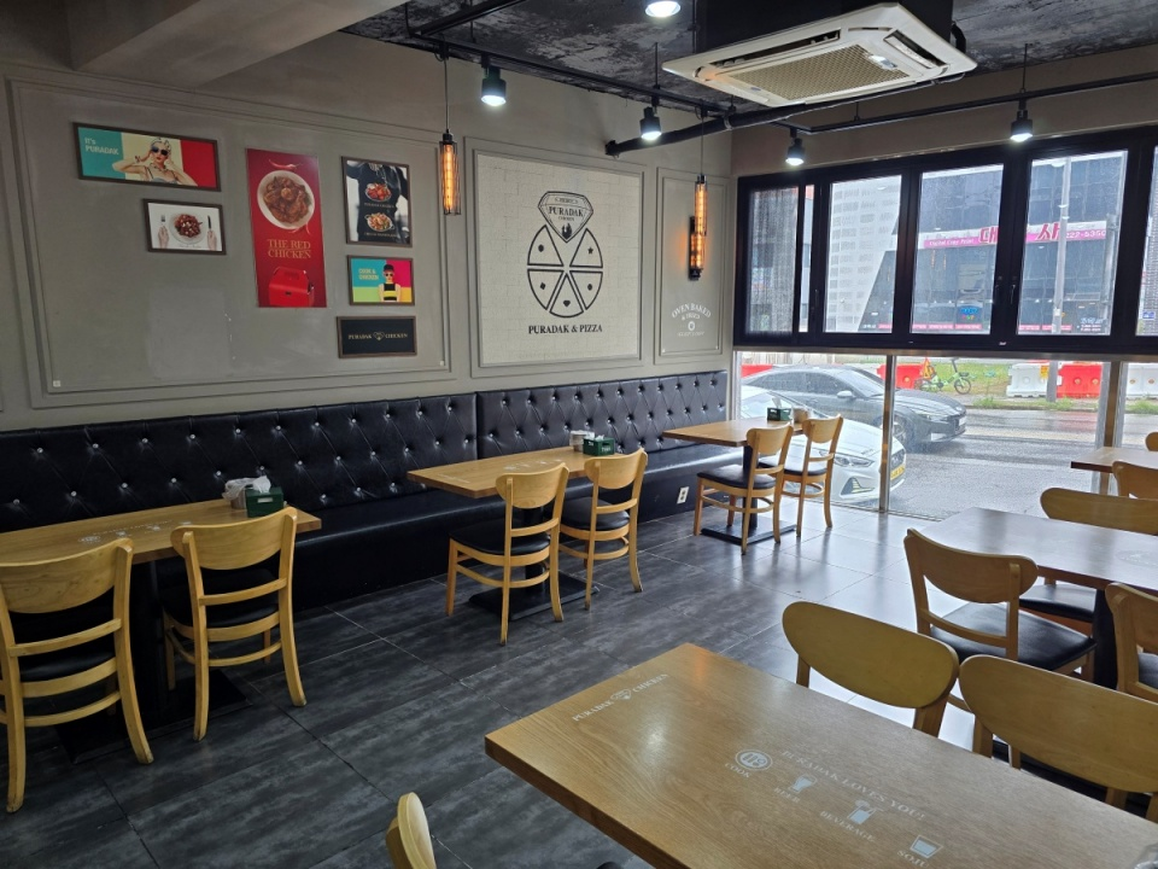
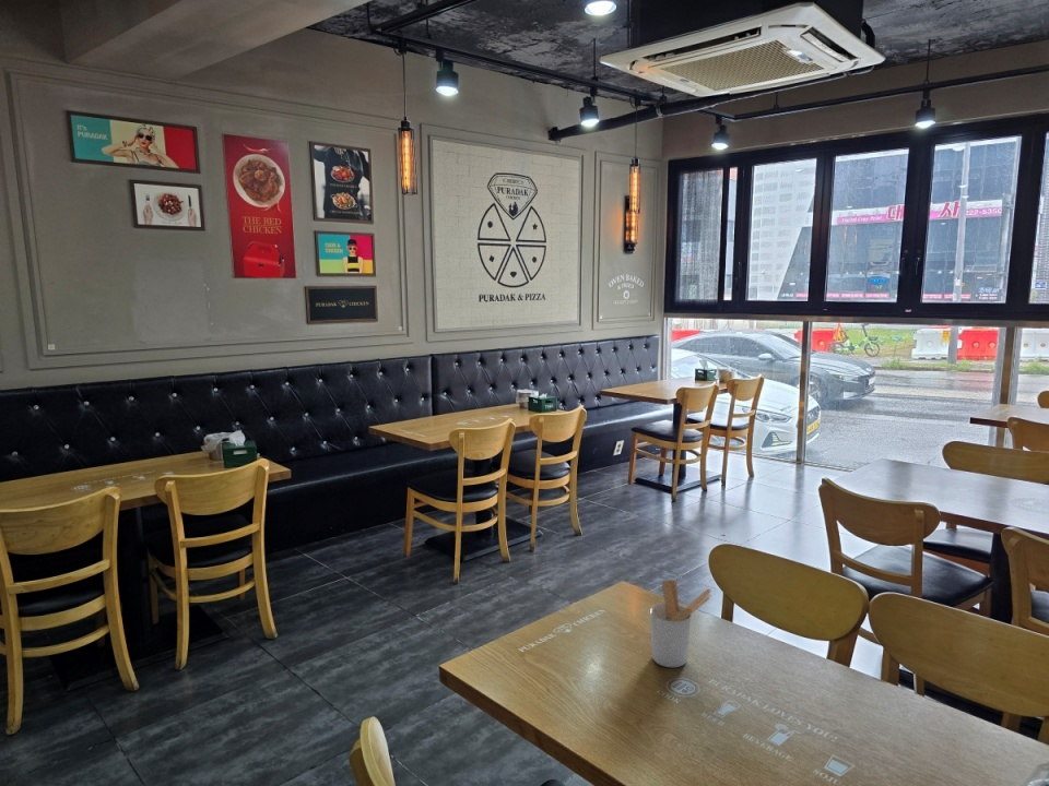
+ utensil holder (681, 623)
